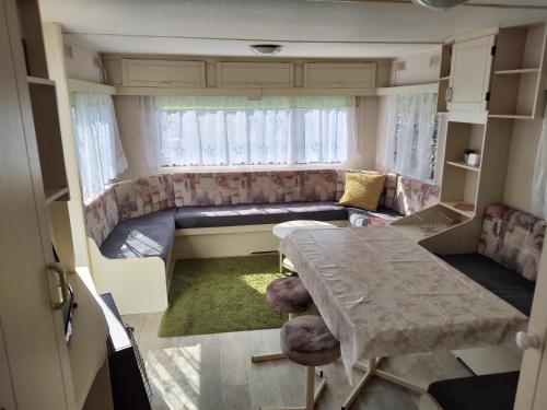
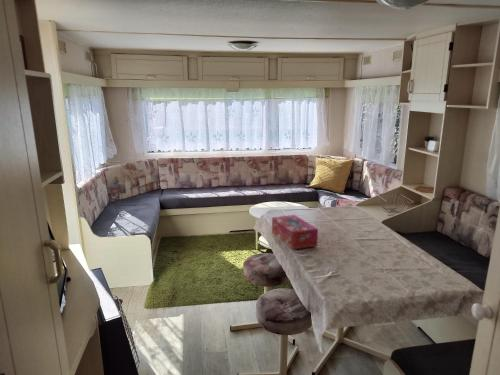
+ tissue box (293, 231)
